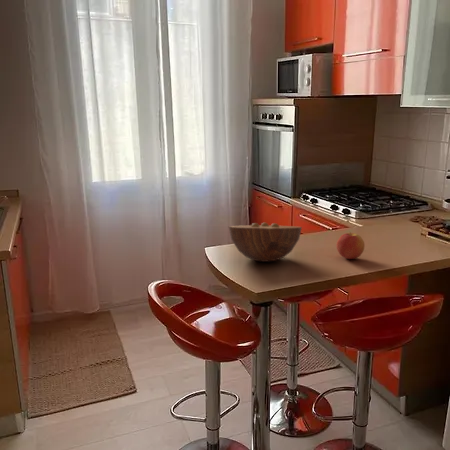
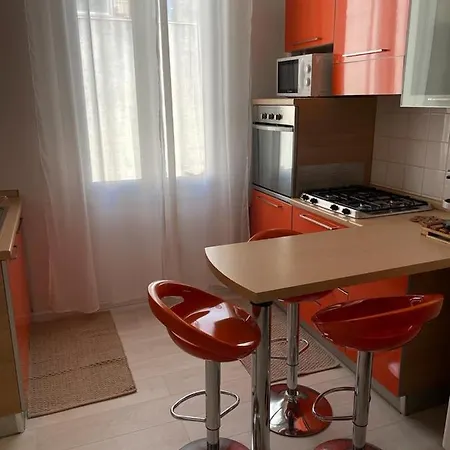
- apple (350, 244)
- bowl (264, 238)
